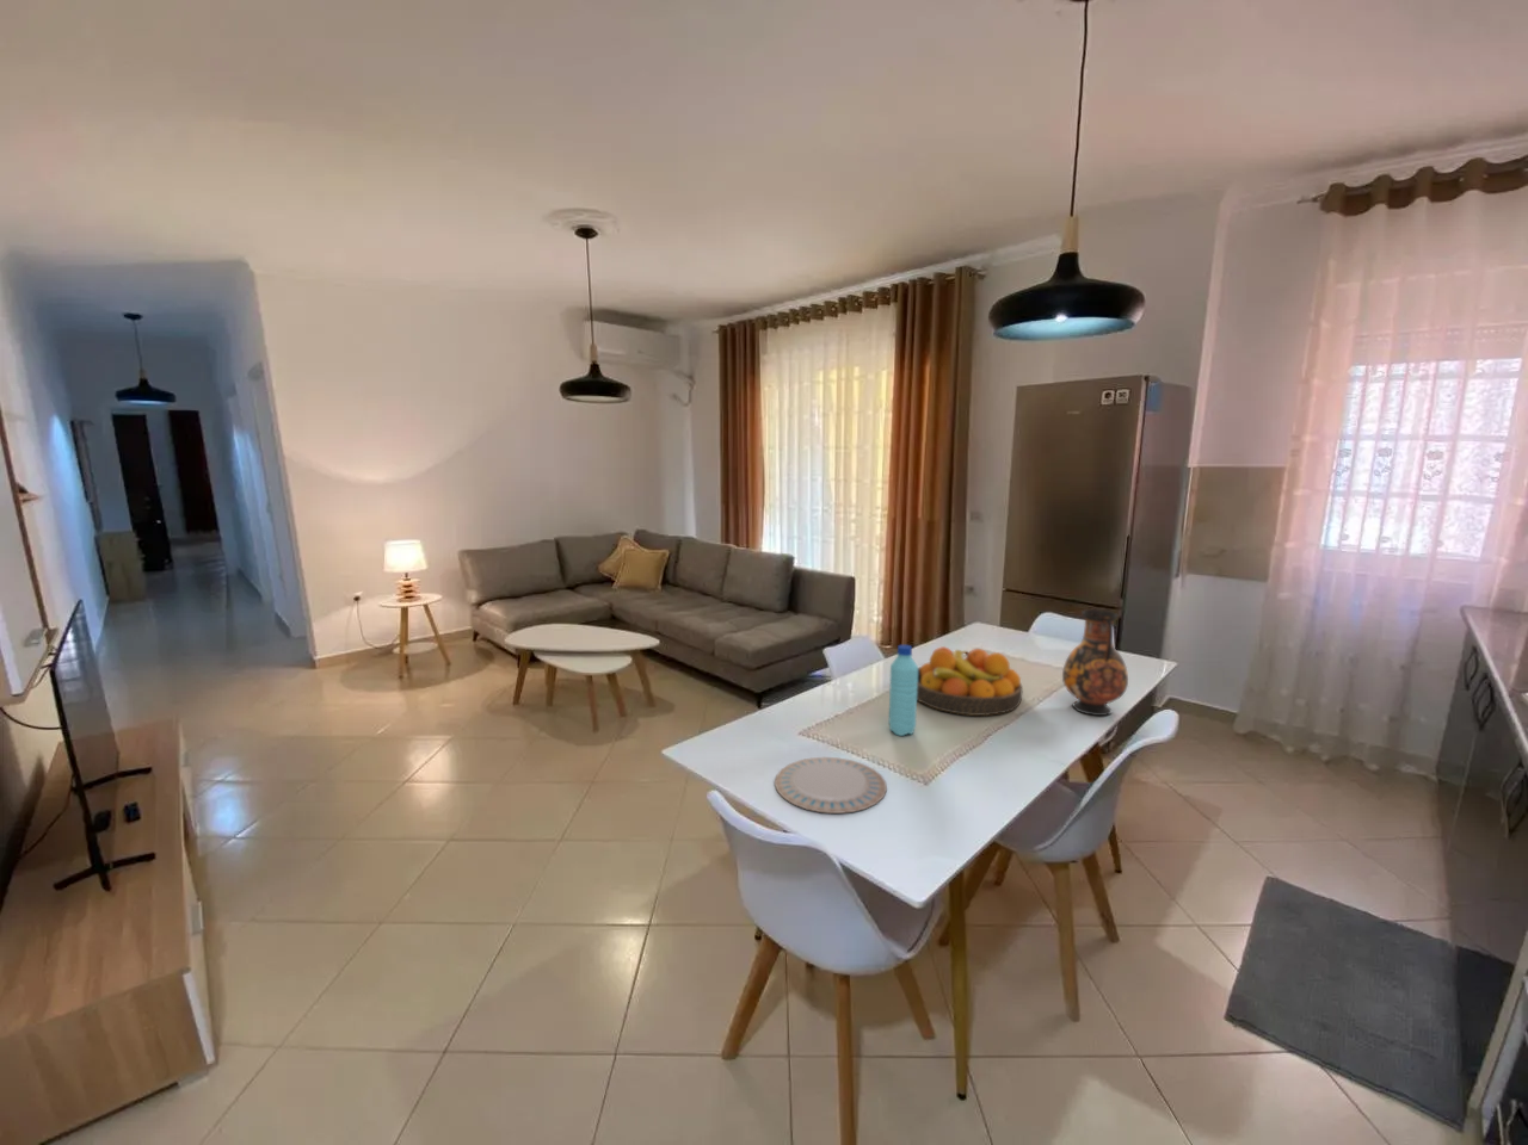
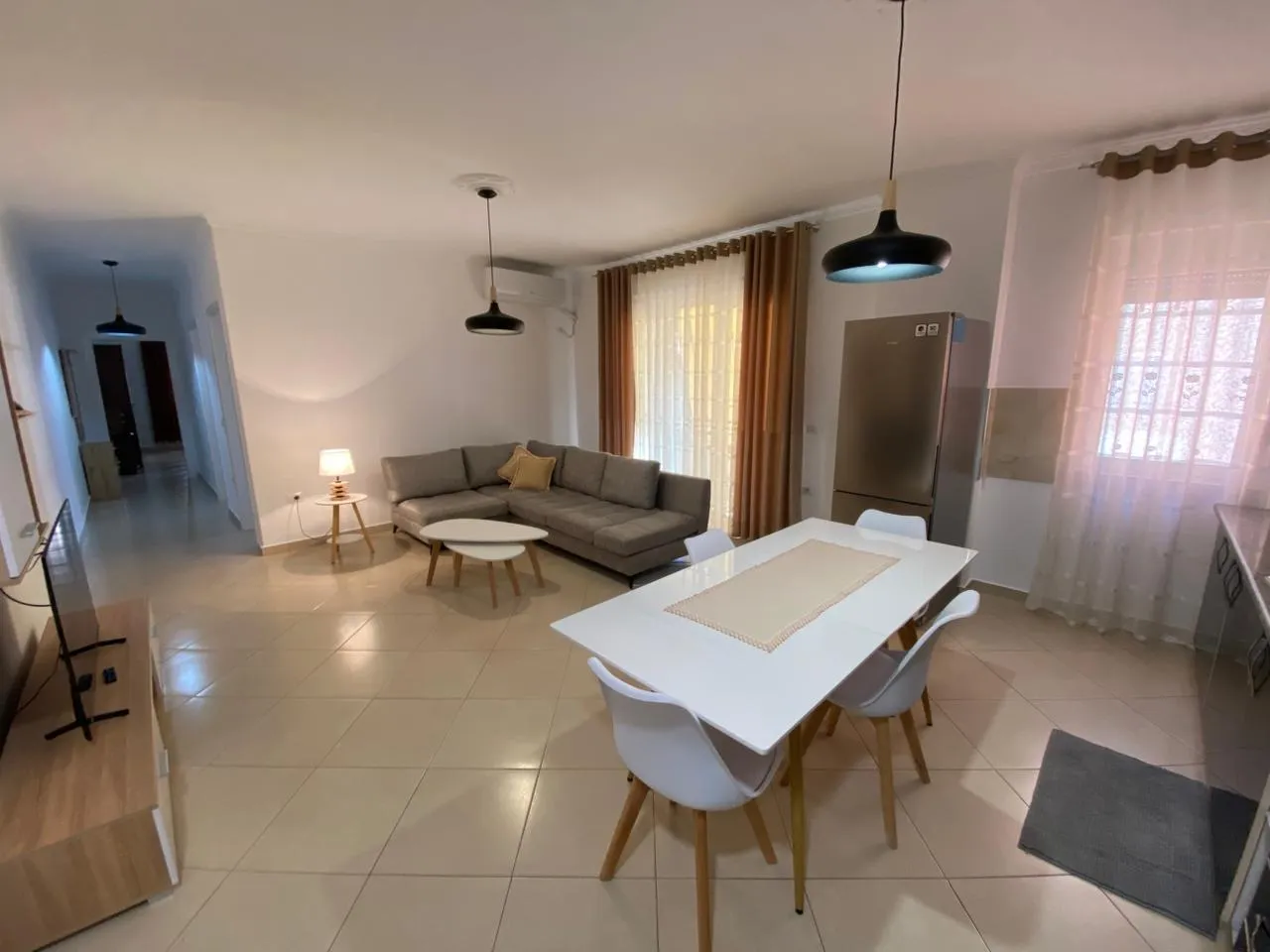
- water bottle (902, 689)
- vase (1096, 660)
- fruit bowl (965, 671)
- chinaware (830, 781)
